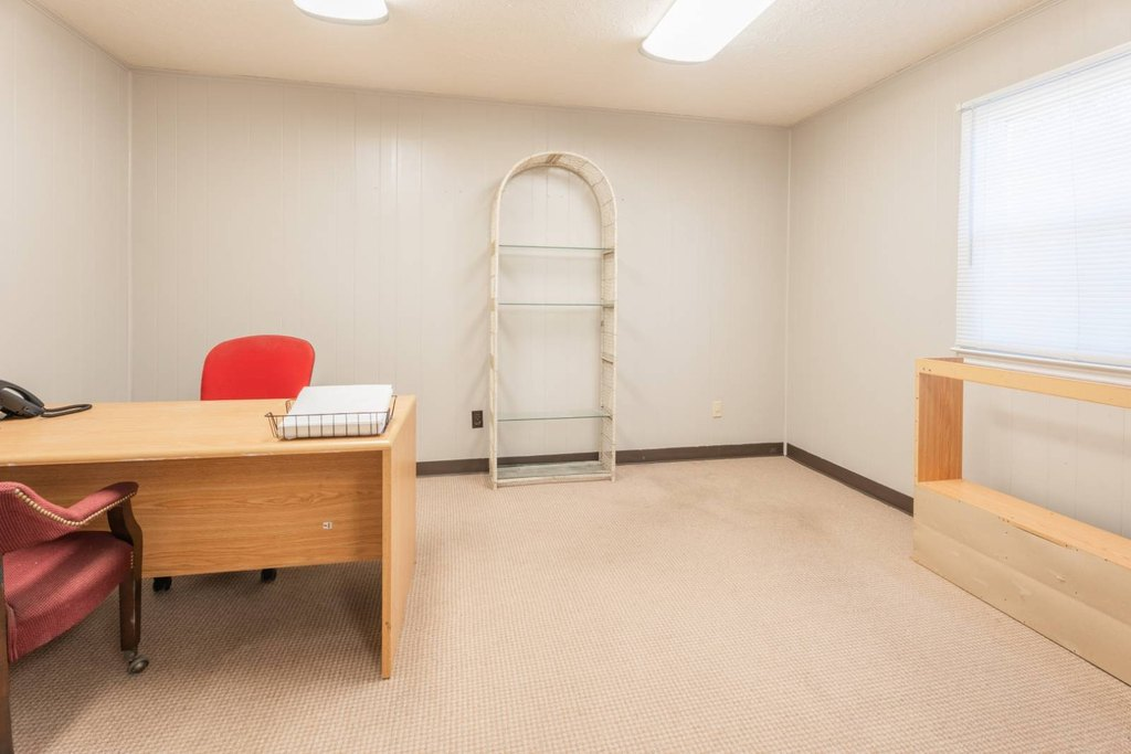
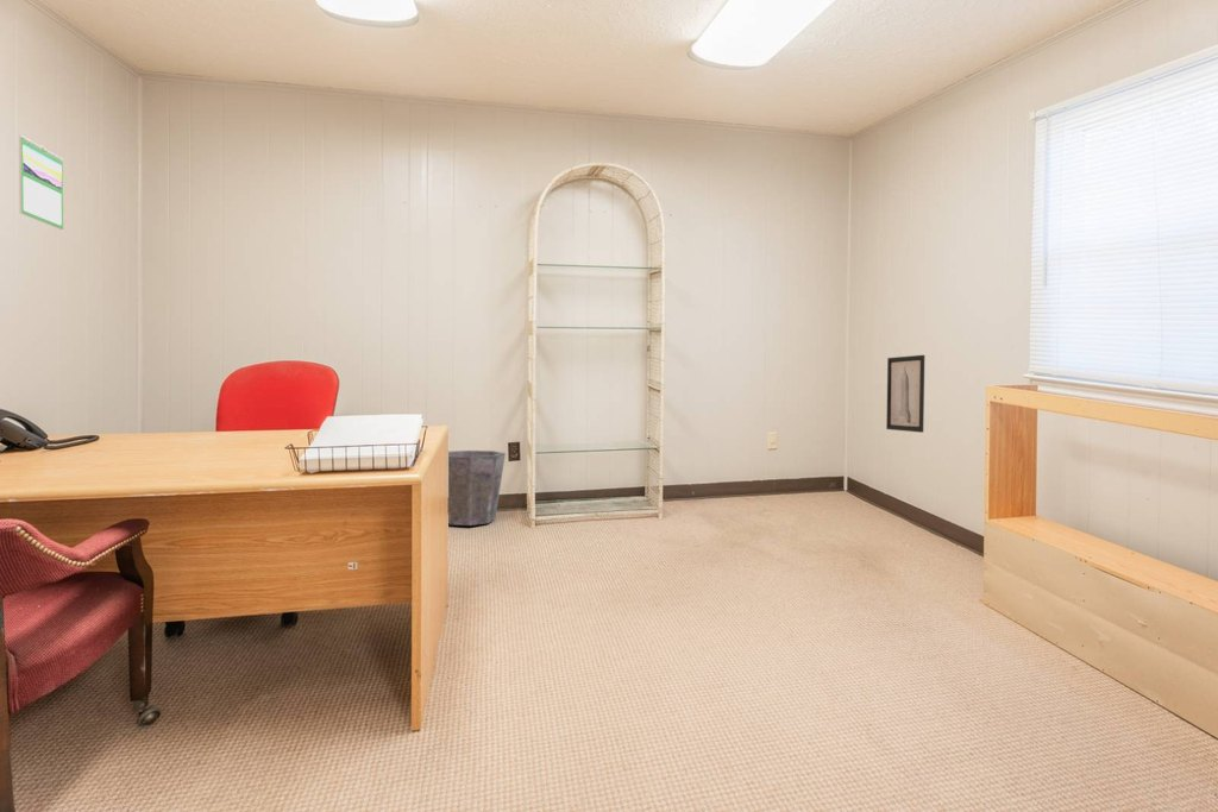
+ waste bin (469, 486)
+ wall art (904, 394)
+ calendar (42, 183)
